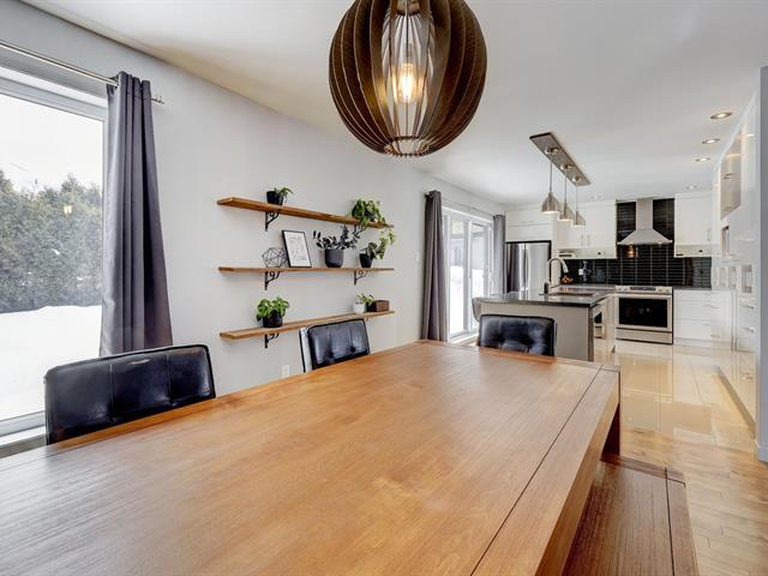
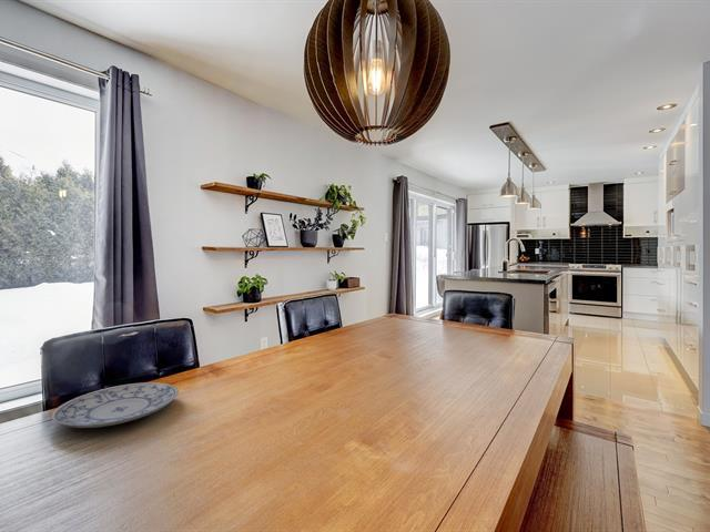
+ plate (120, 406)
